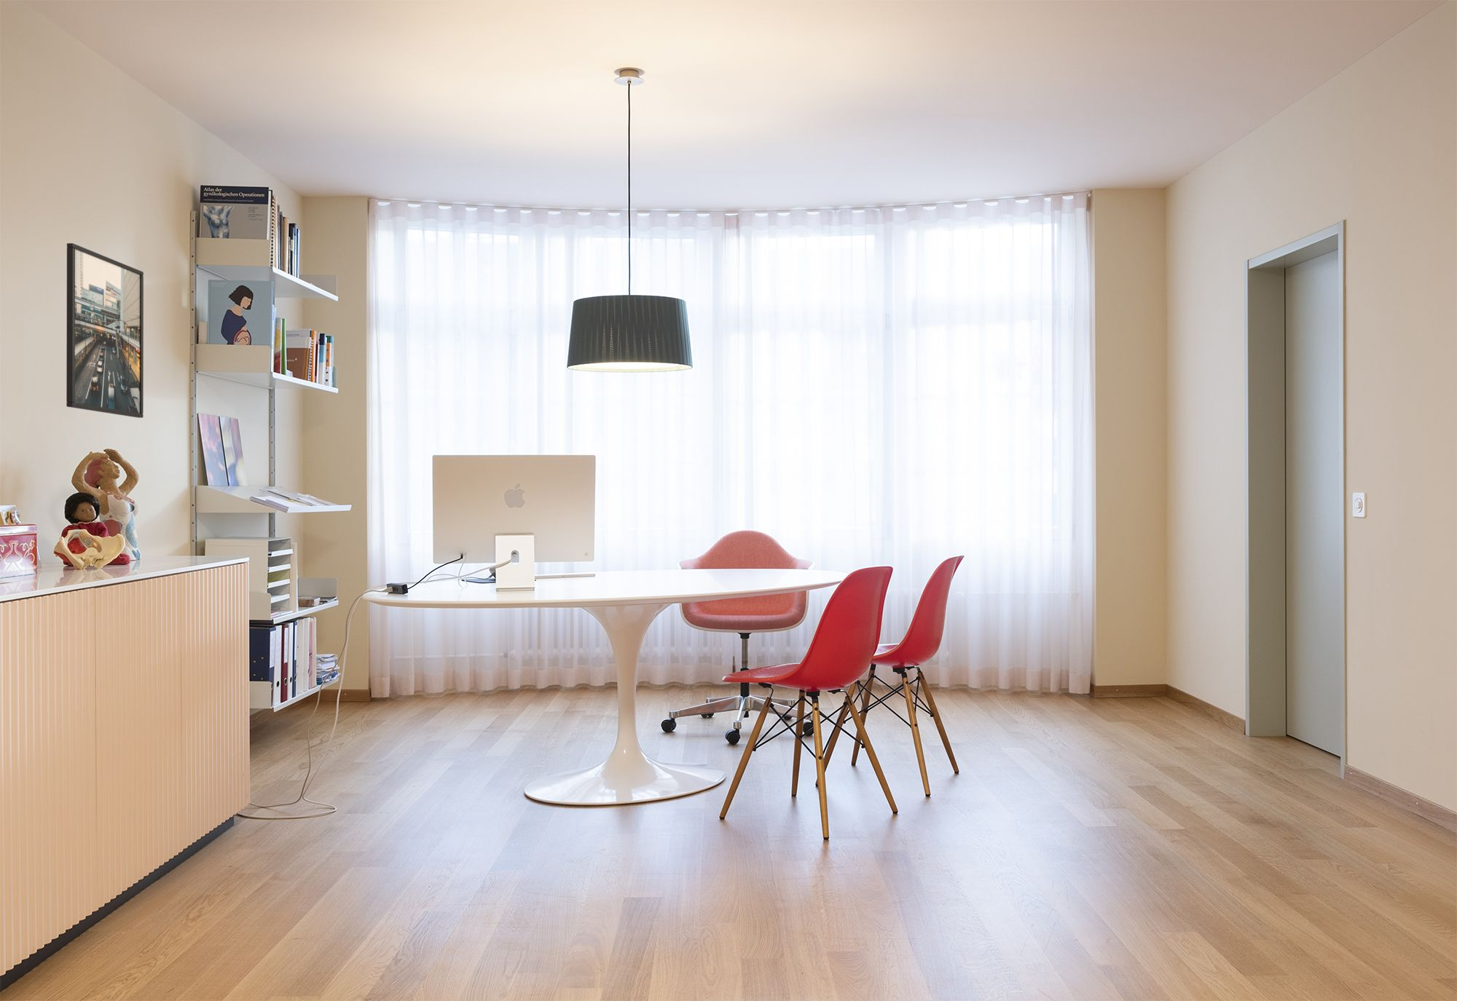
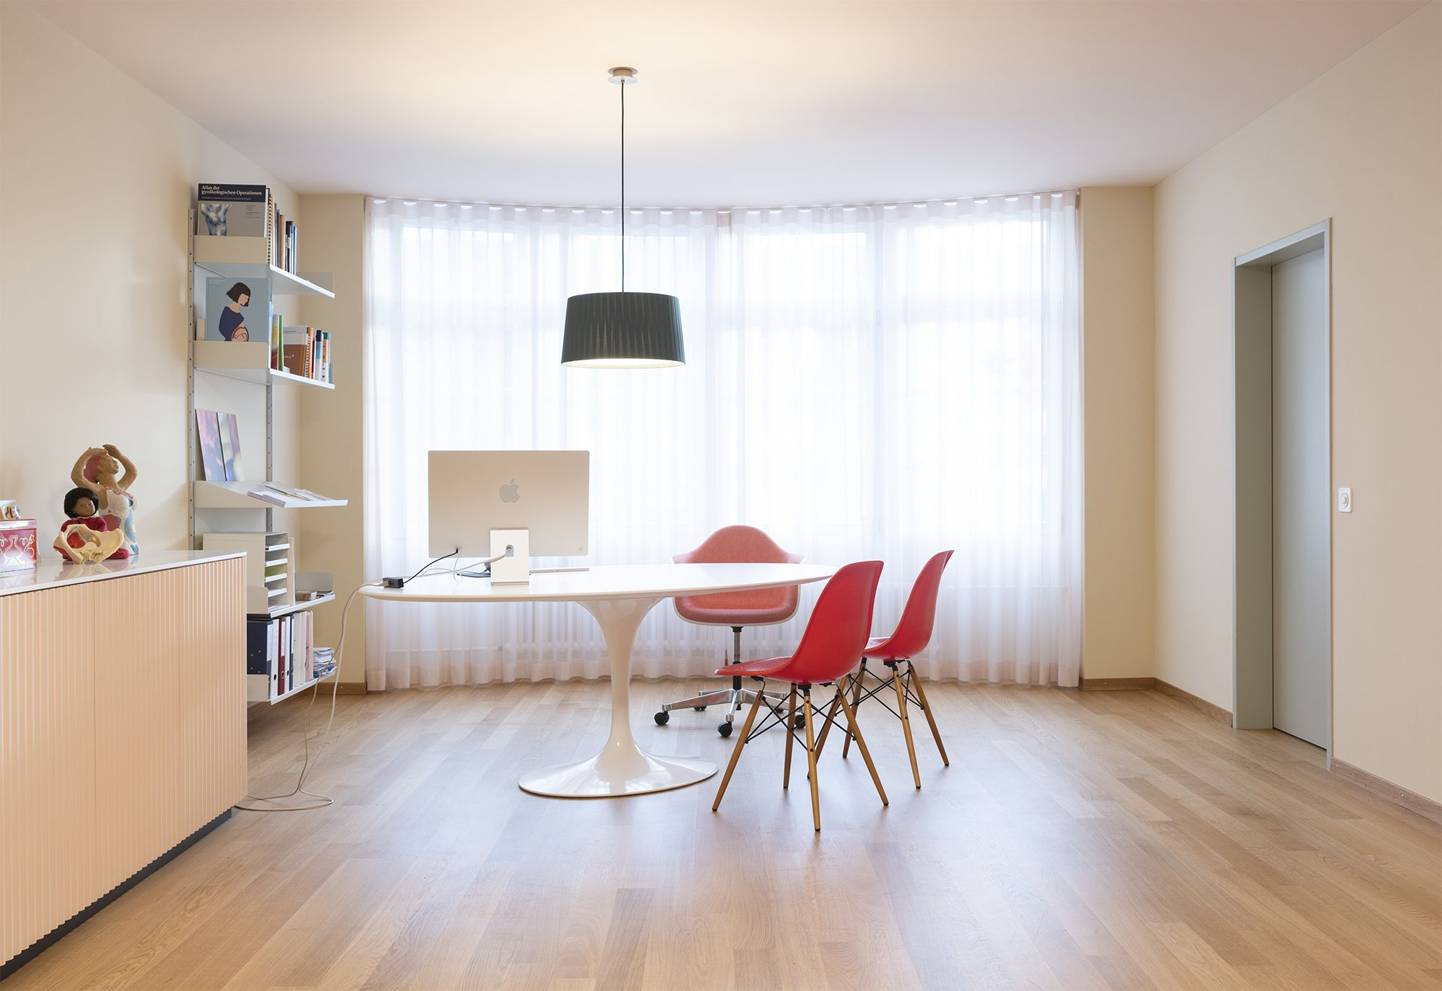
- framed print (107, 335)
